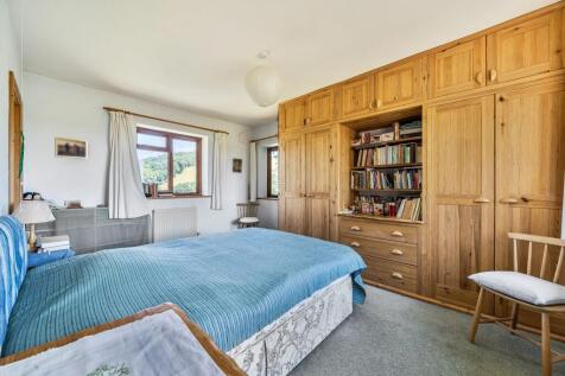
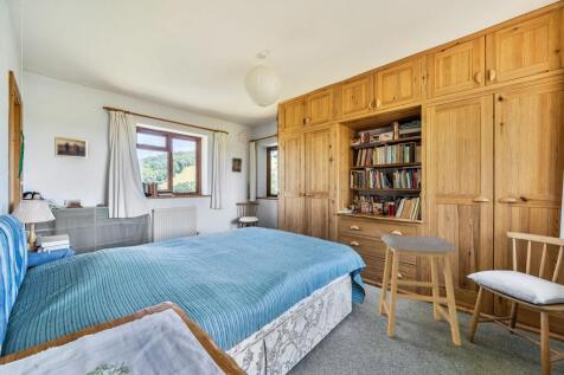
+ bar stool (415, 282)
